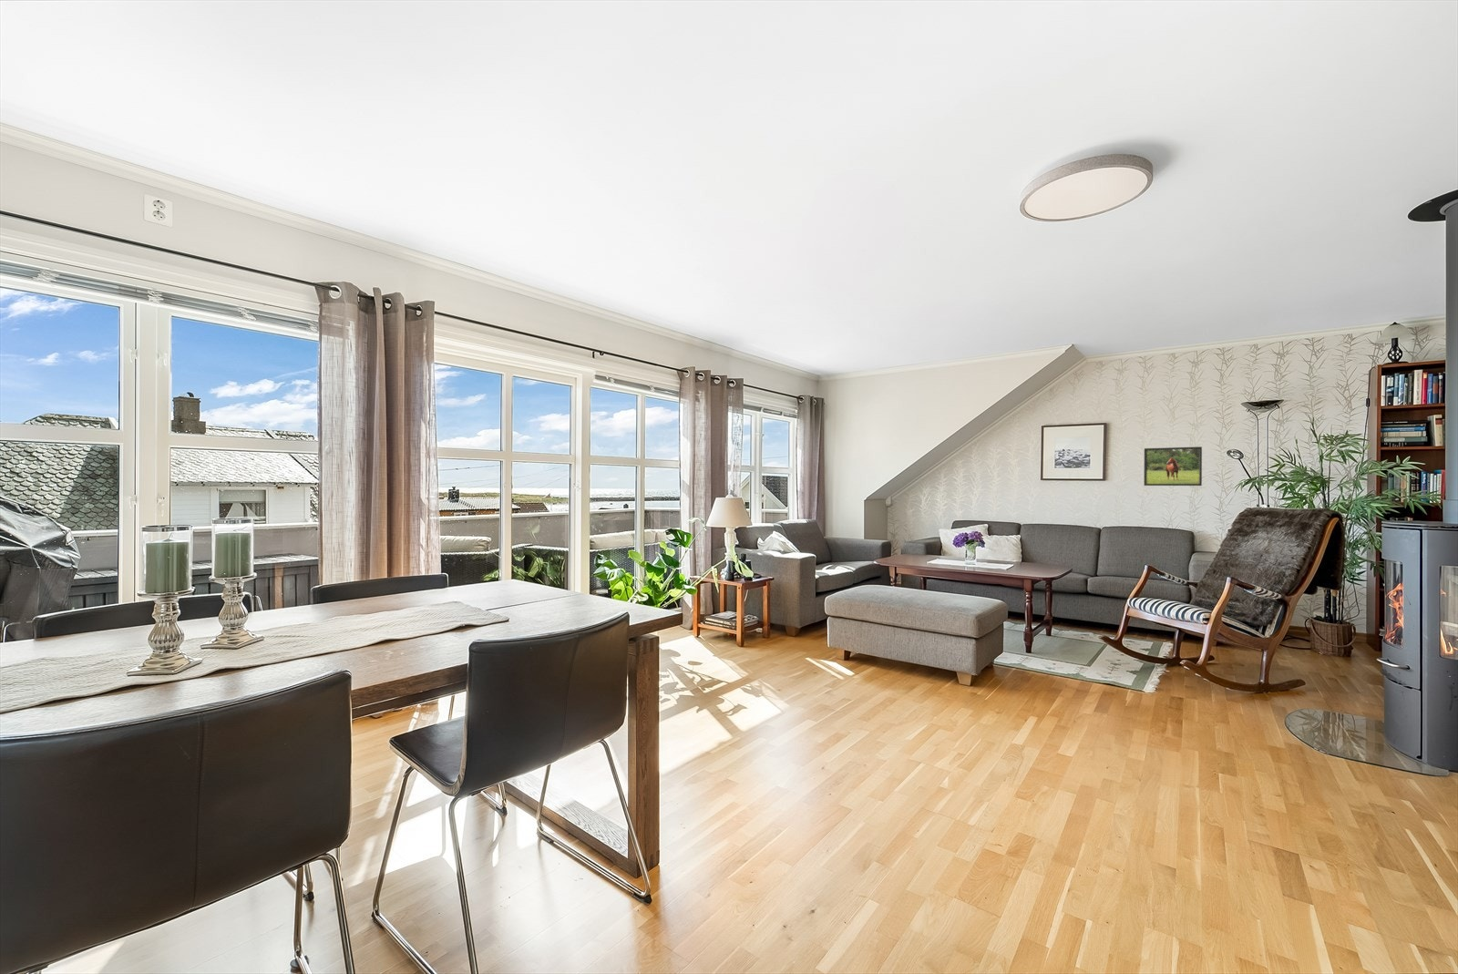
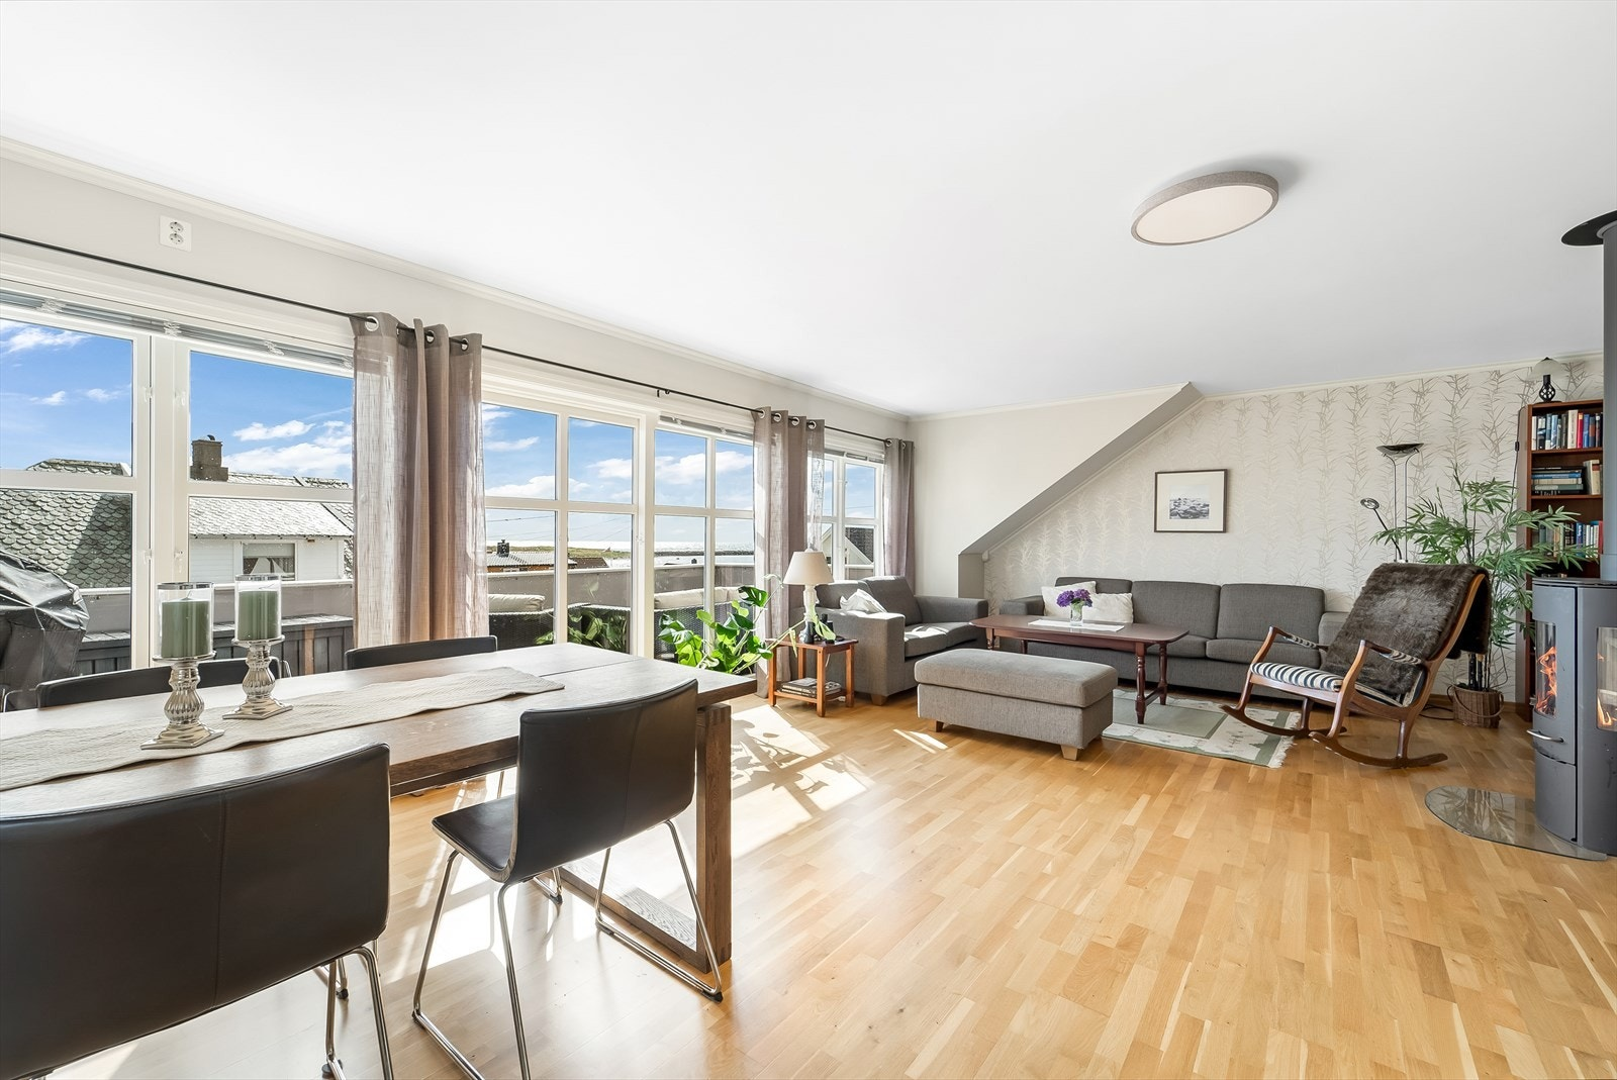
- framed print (1172, 466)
